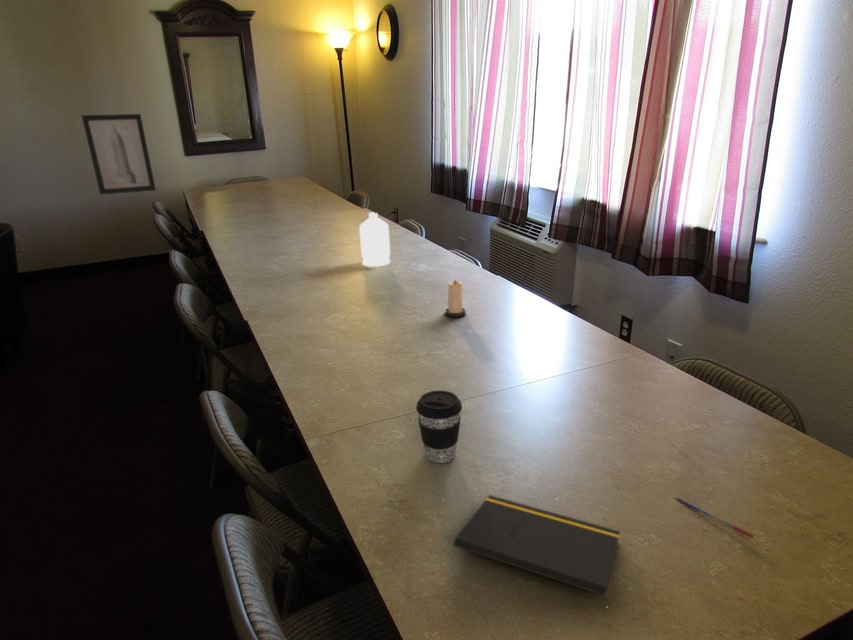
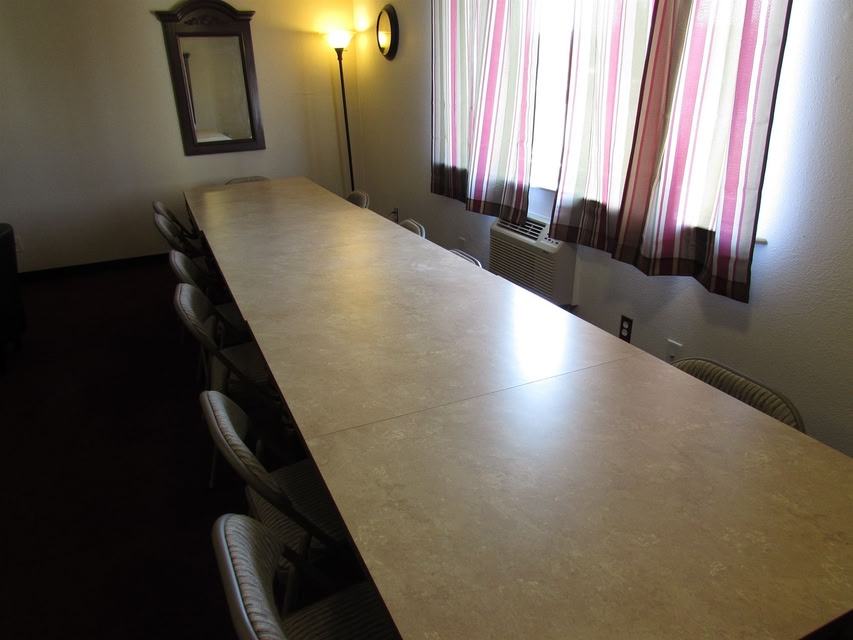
- pen (711, 515)
- notepad (539, 538)
- bottle (374, 238)
- wall art (120, 154)
- candle (455, 296)
- coffee cup (439, 427)
